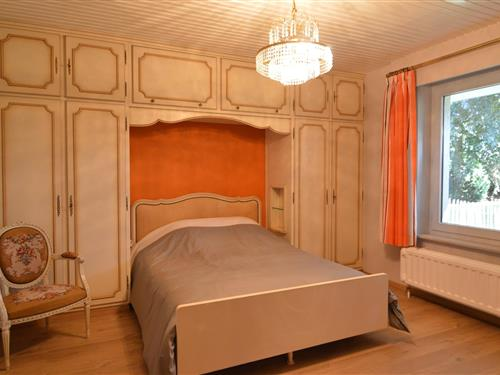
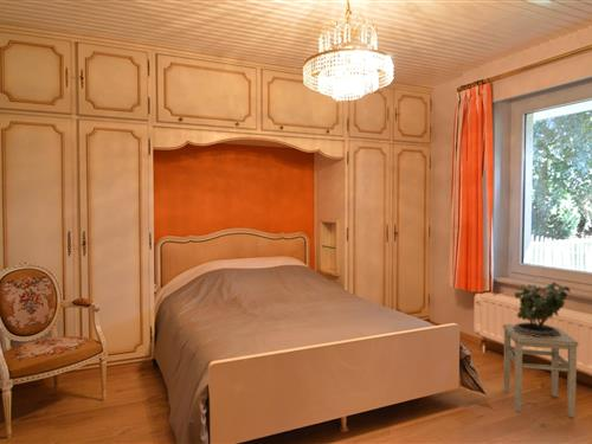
+ potted plant (540, 305)
+ stool (536, 367)
